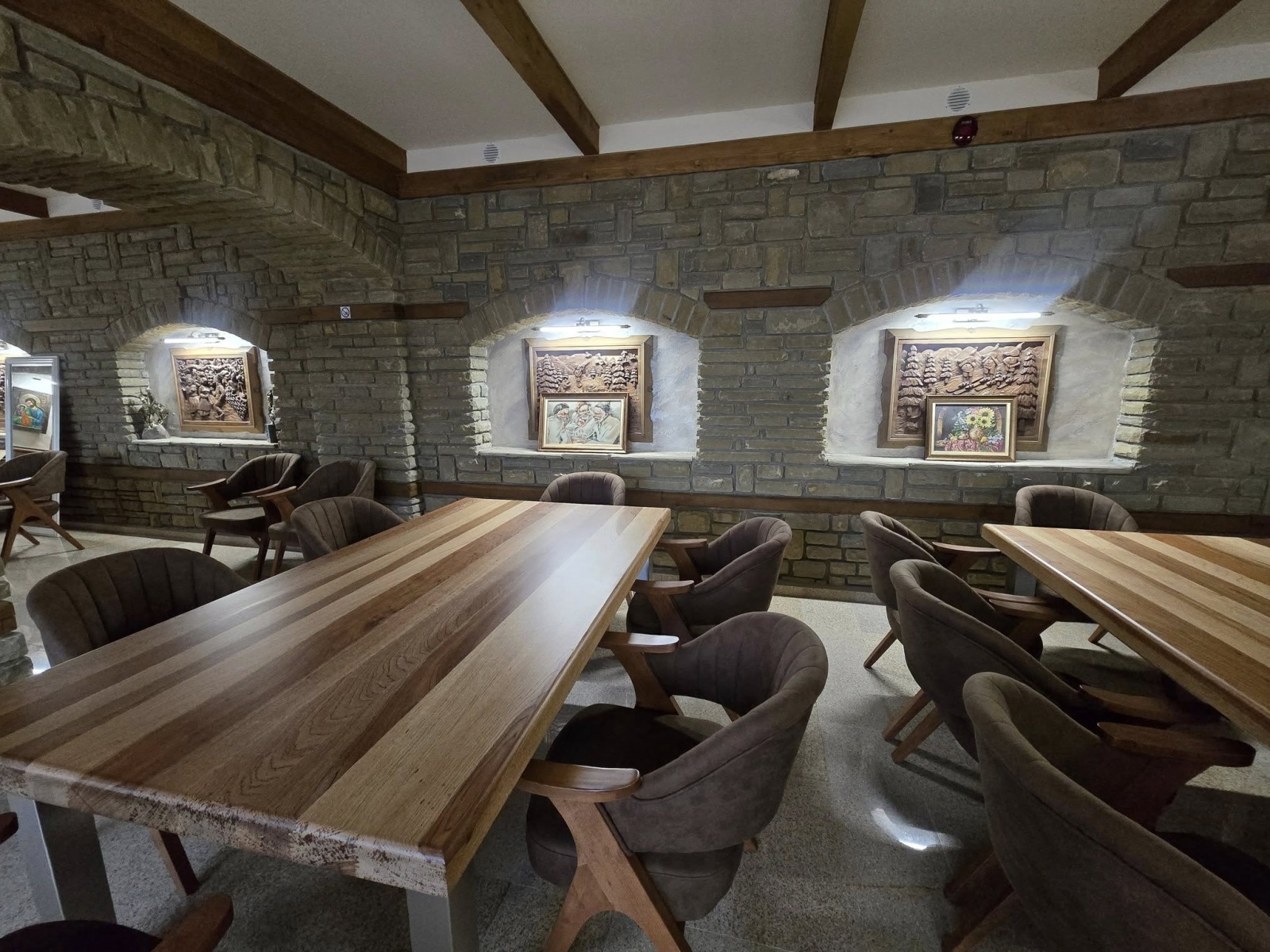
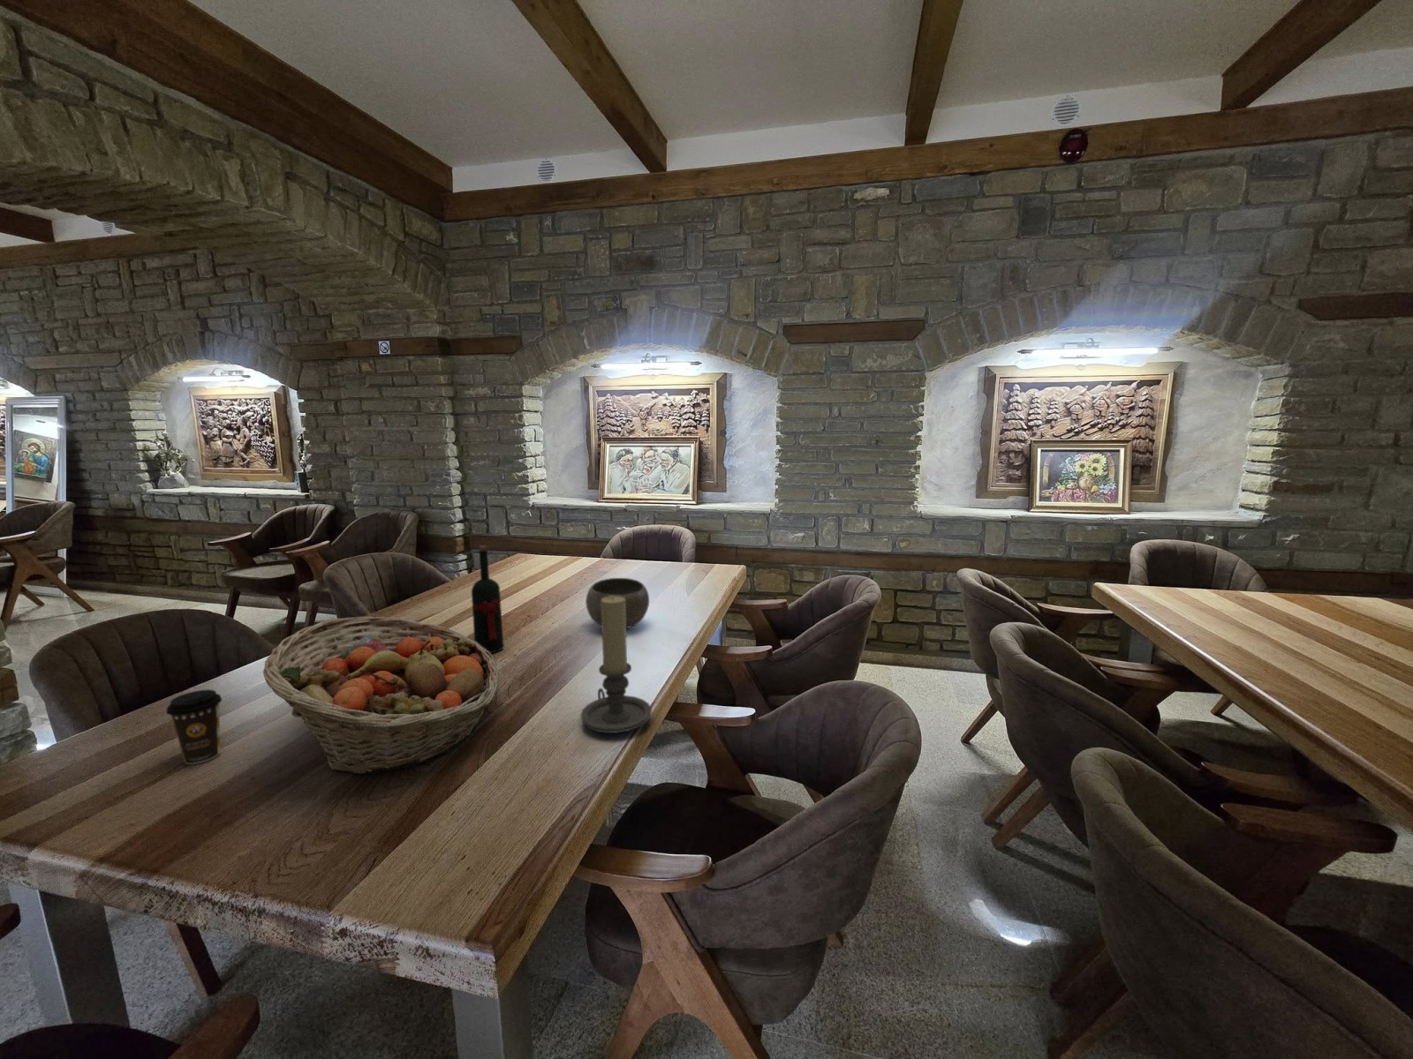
+ fruit basket (396, 681)
+ bowl (625, 604)
+ coffee cup (198, 726)
+ candle holder (612, 657)
+ wine bottle (486, 600)
